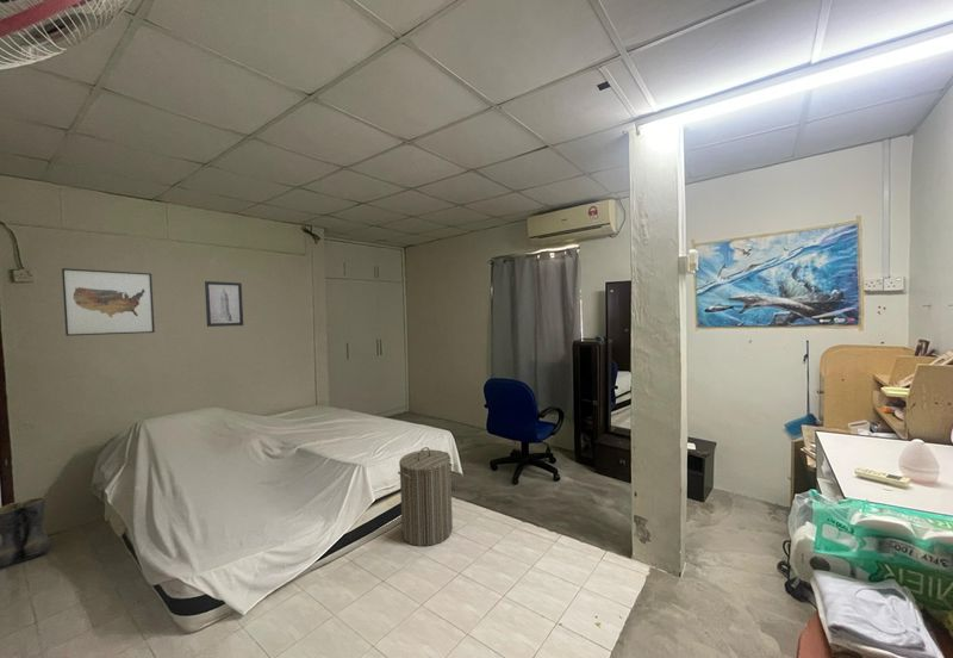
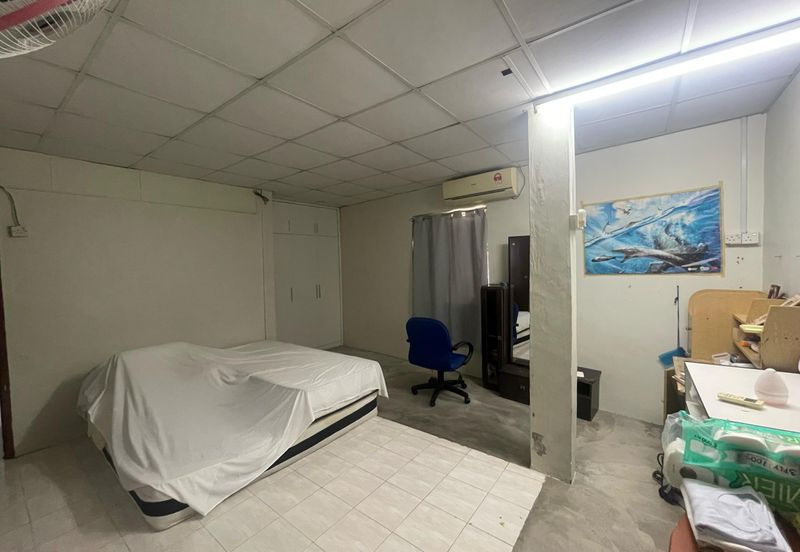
- wall art (224, 304)
- laundry hamper (425, 489)
- wall art (111, 302)
- boots (20, 529)
